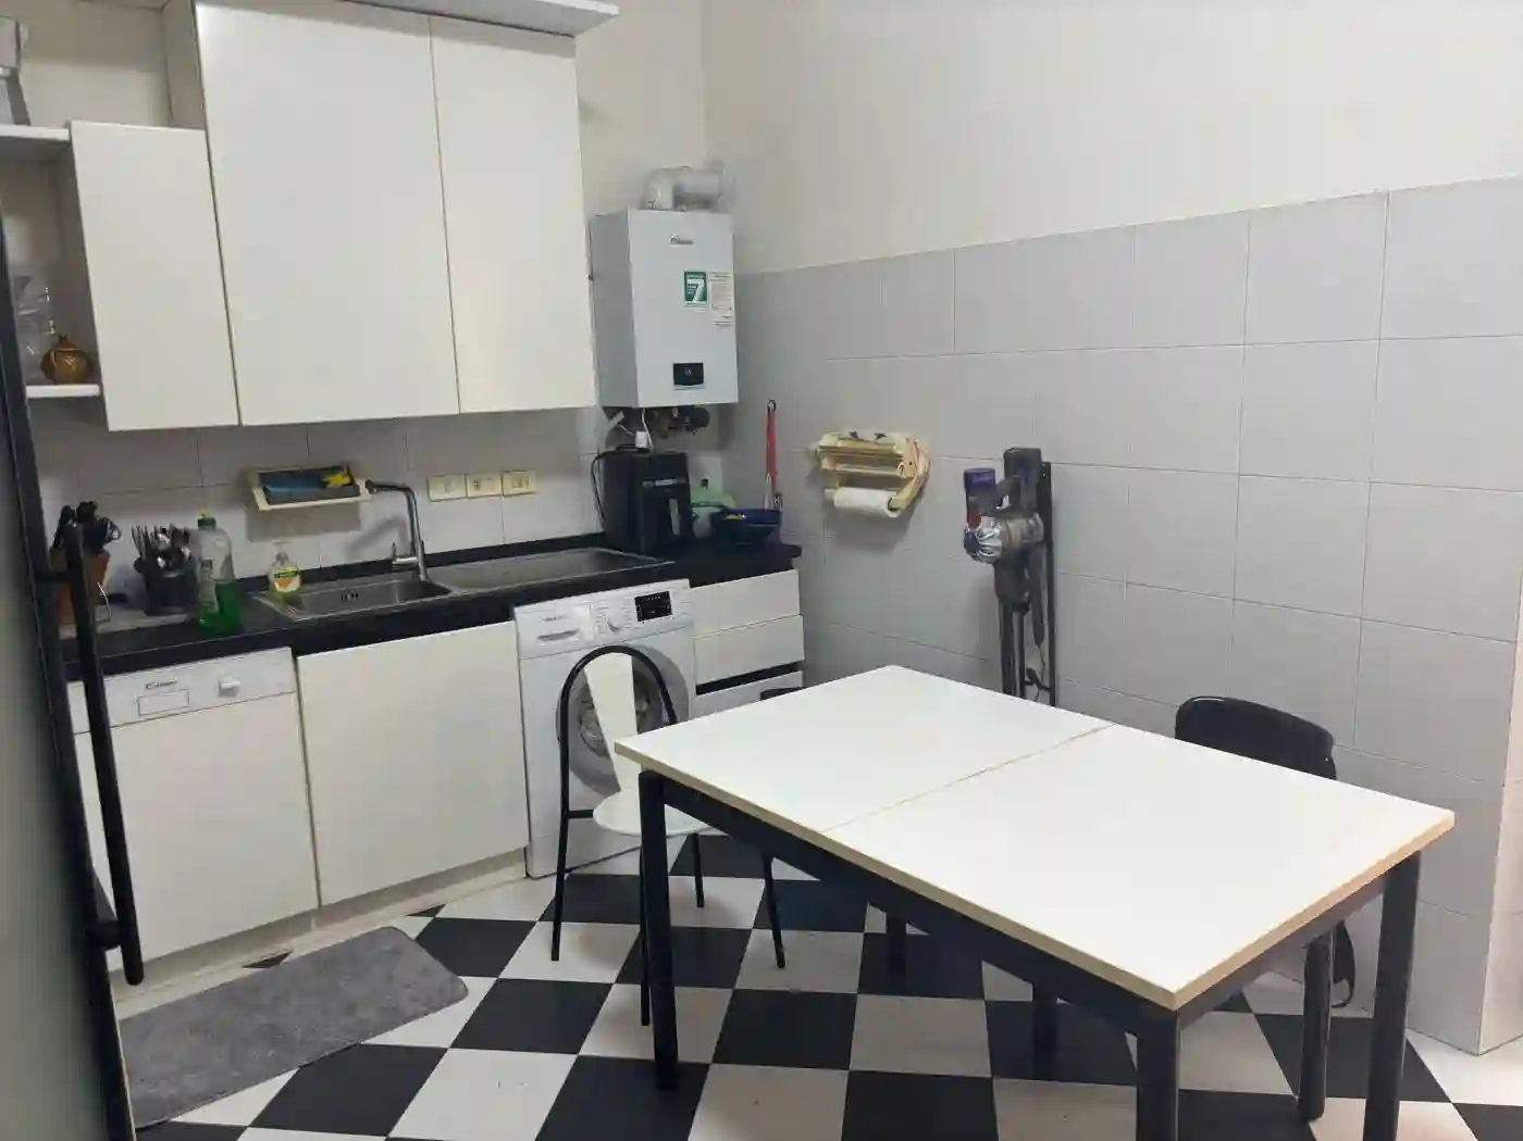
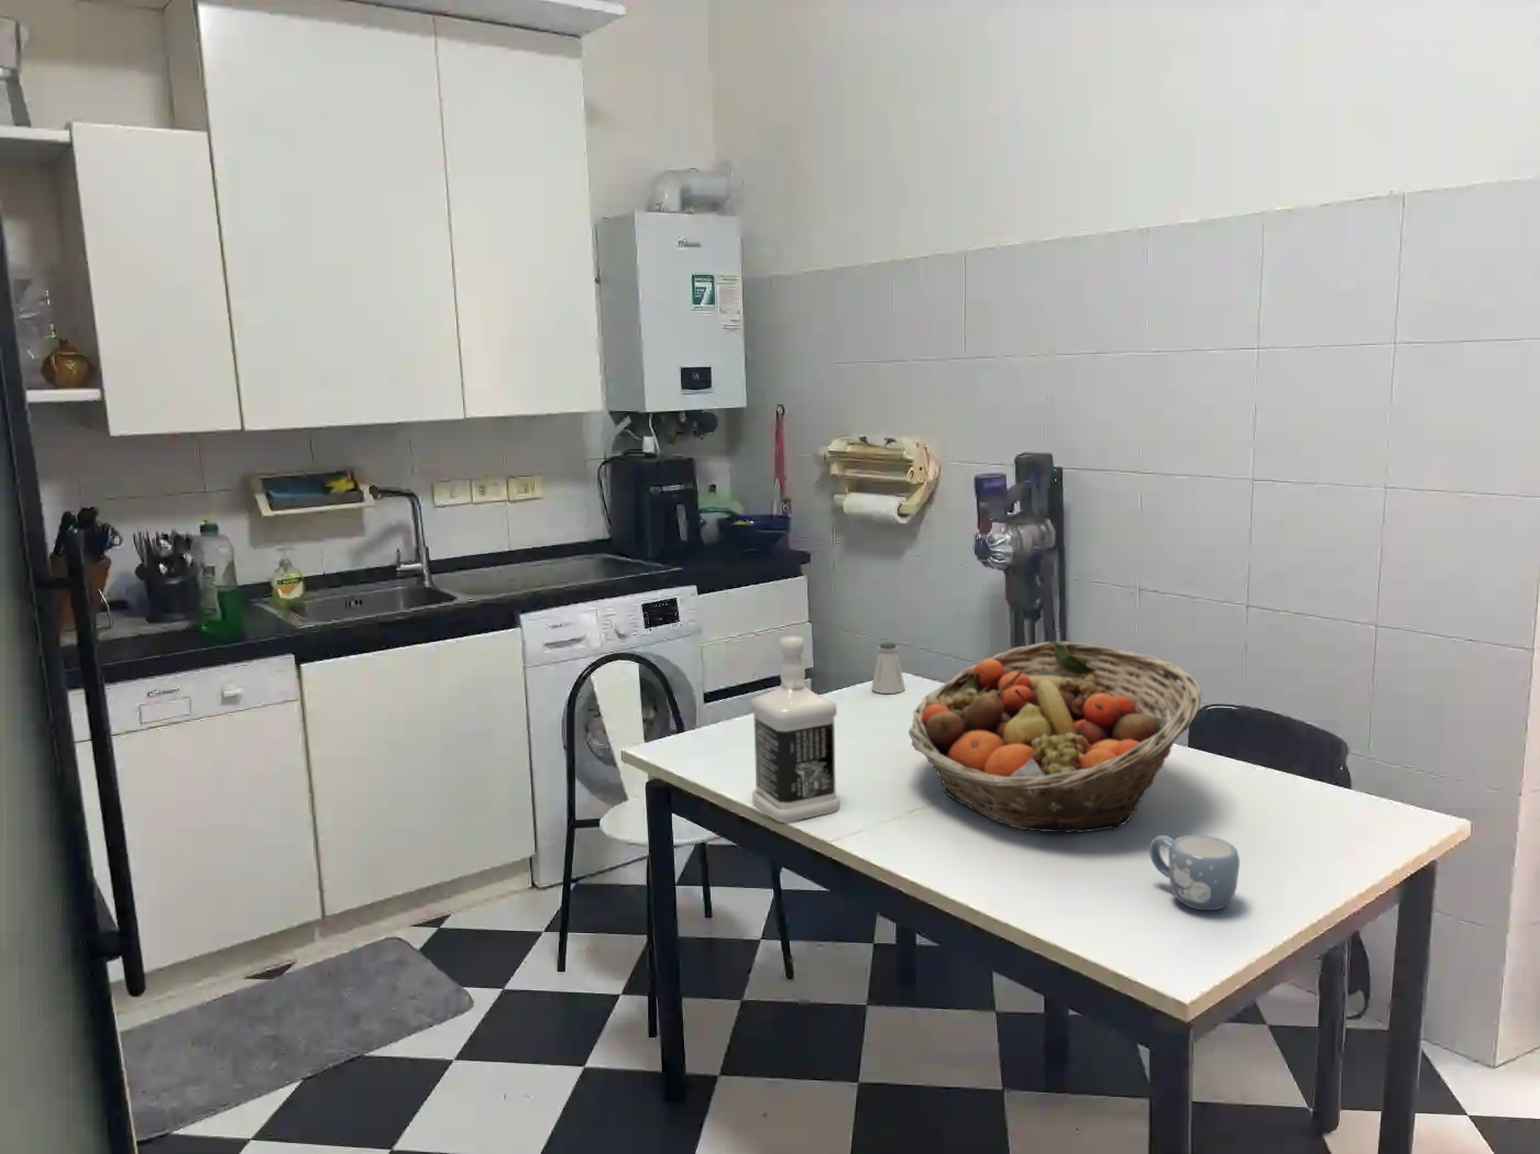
+ saltshaker (888, 665)
+ mug (1191, 869)
+ bottle (793, 722)
+ fruit basket (1048, 730)
